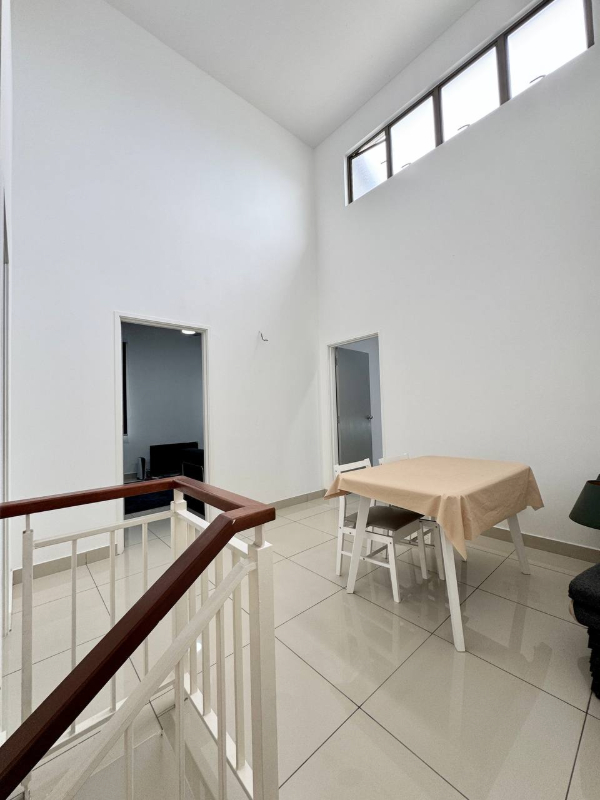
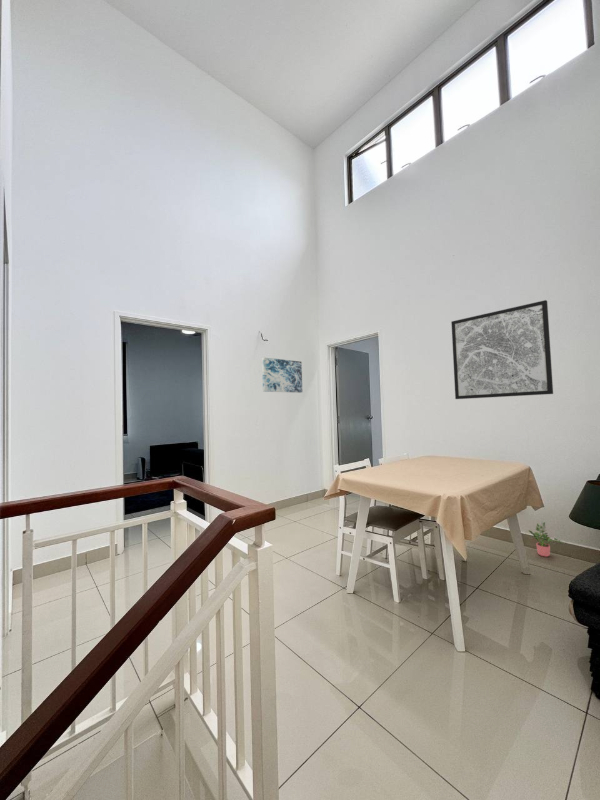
+ potted plant (547, 541)
+ wall art (497, 354)
+ wall art (283, 375)
